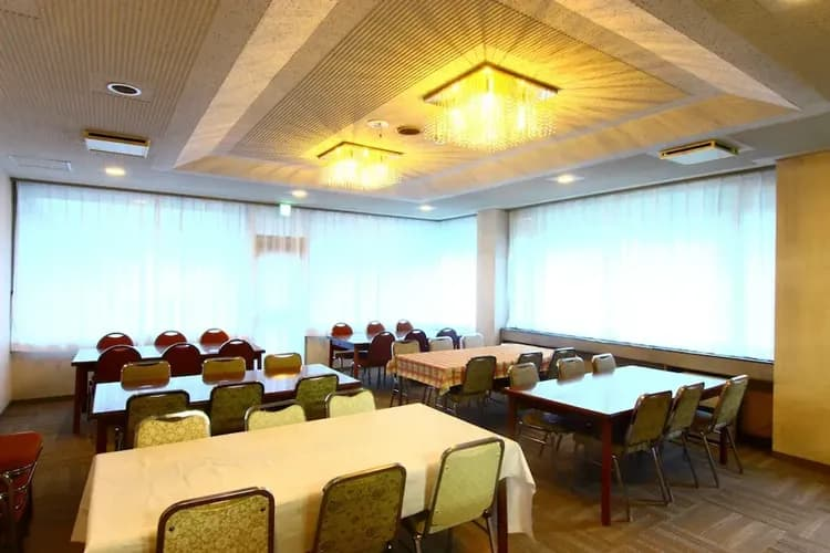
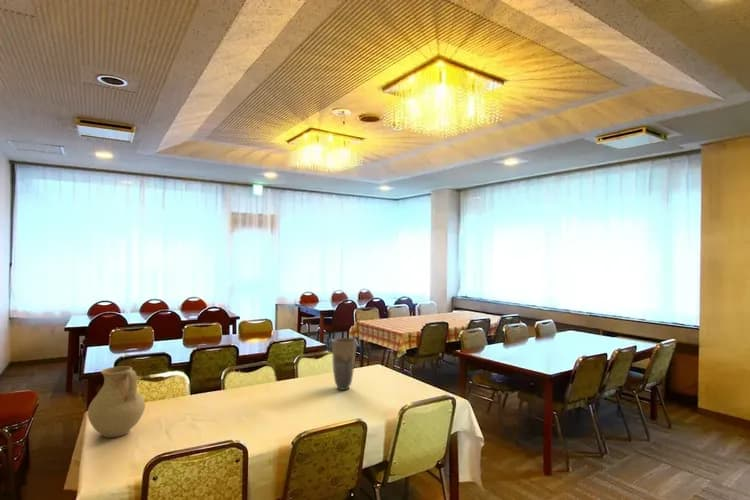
+ pitcher (117, 400)
+ vase (344, 363)
